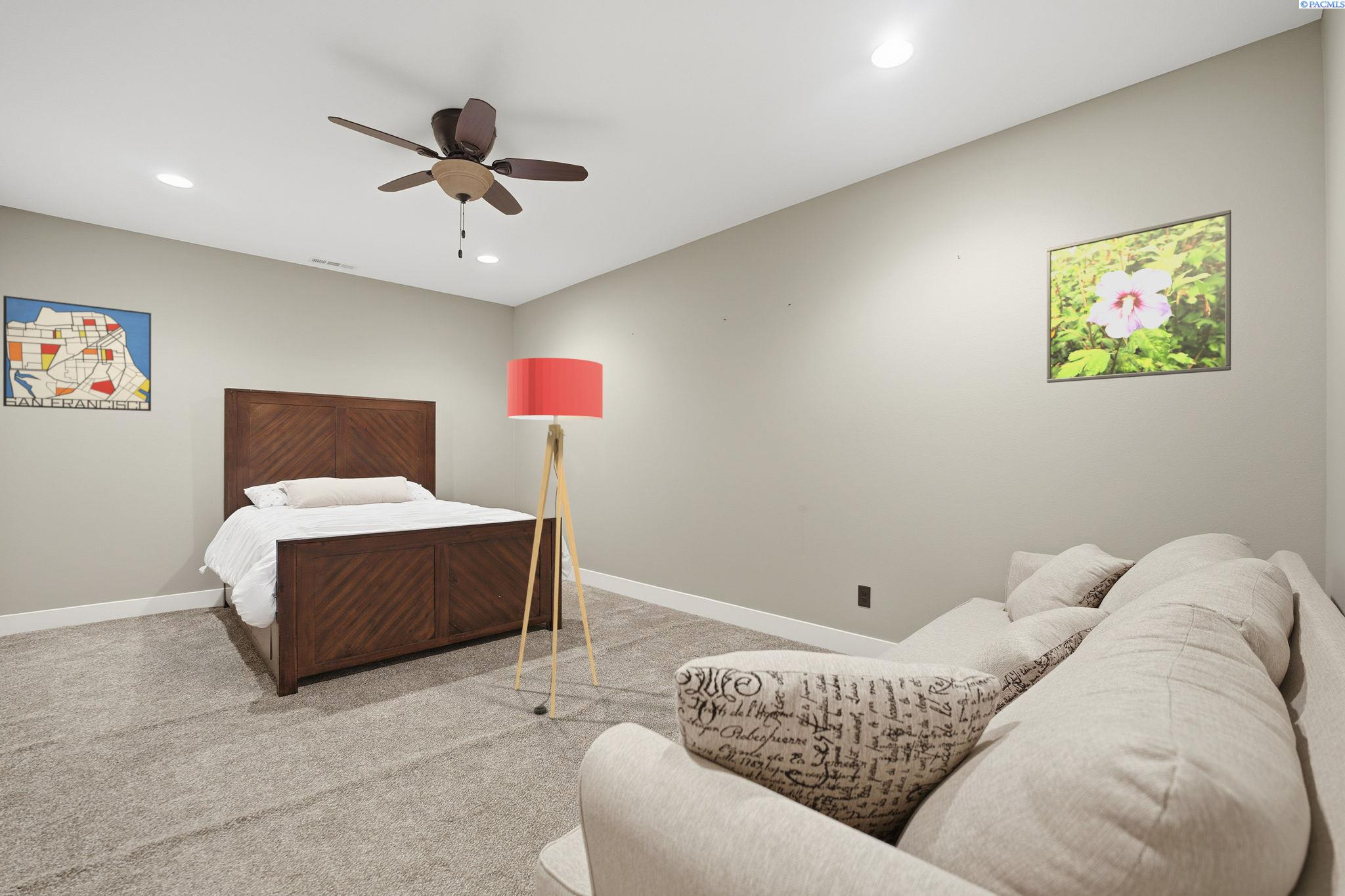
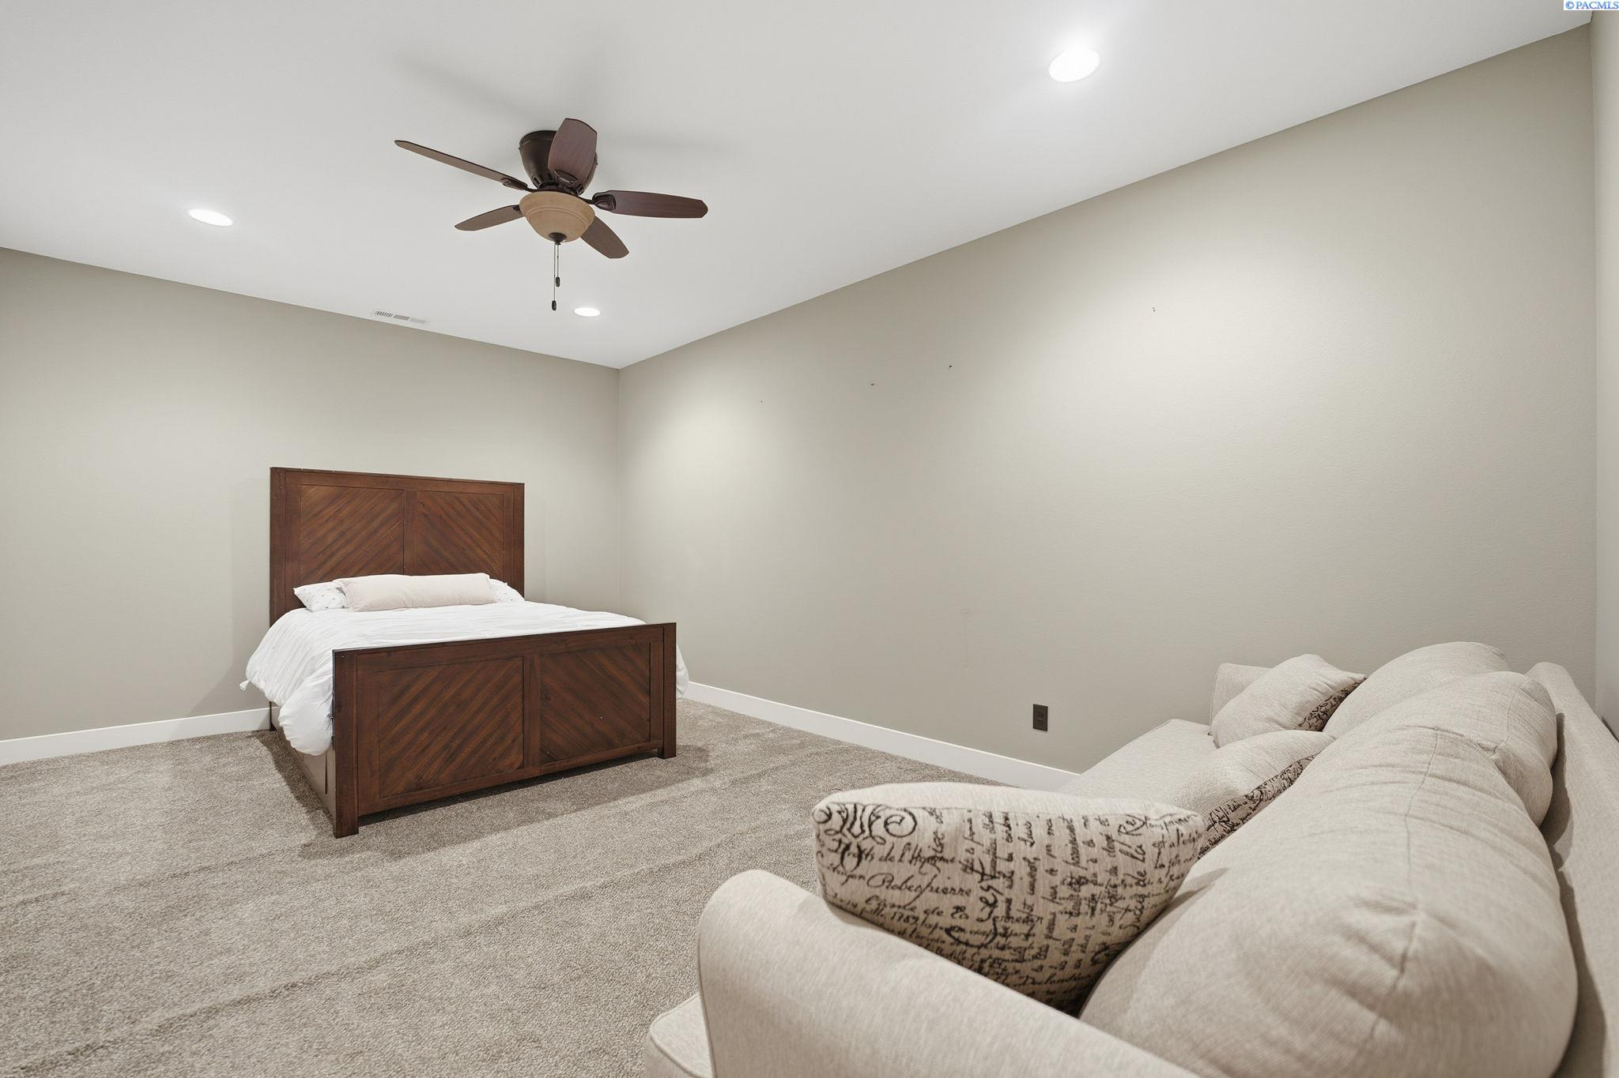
- wall art (81, 356)
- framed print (1131, 304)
- floor lamp (555, 530)
